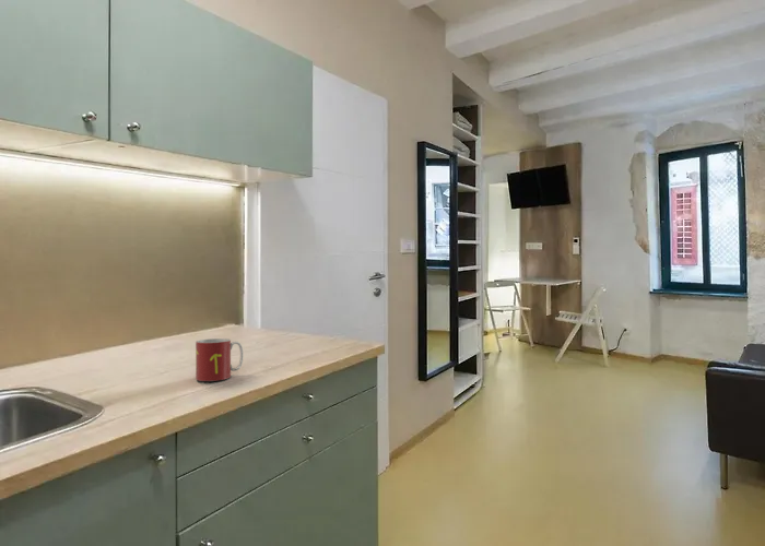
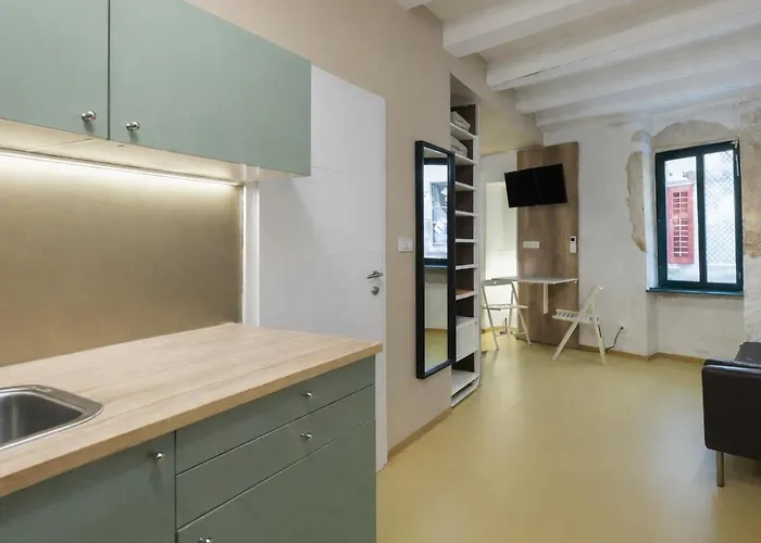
- mug (220, 358)
